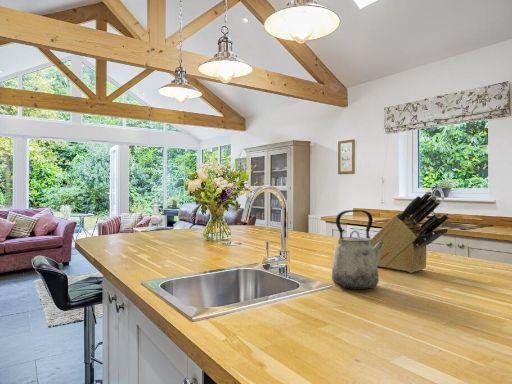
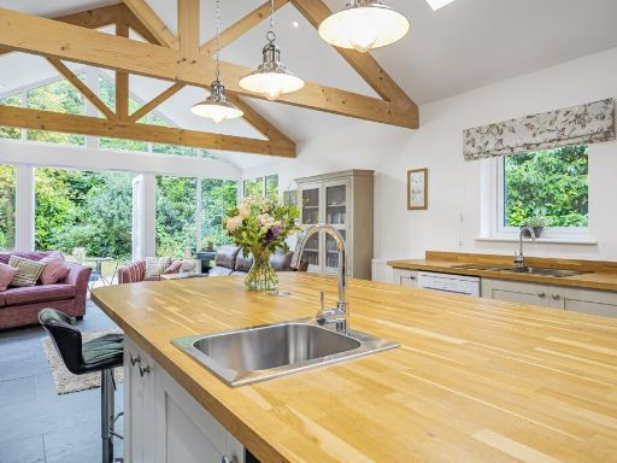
- knife block (399, 229)
- kettle (361, 247)
